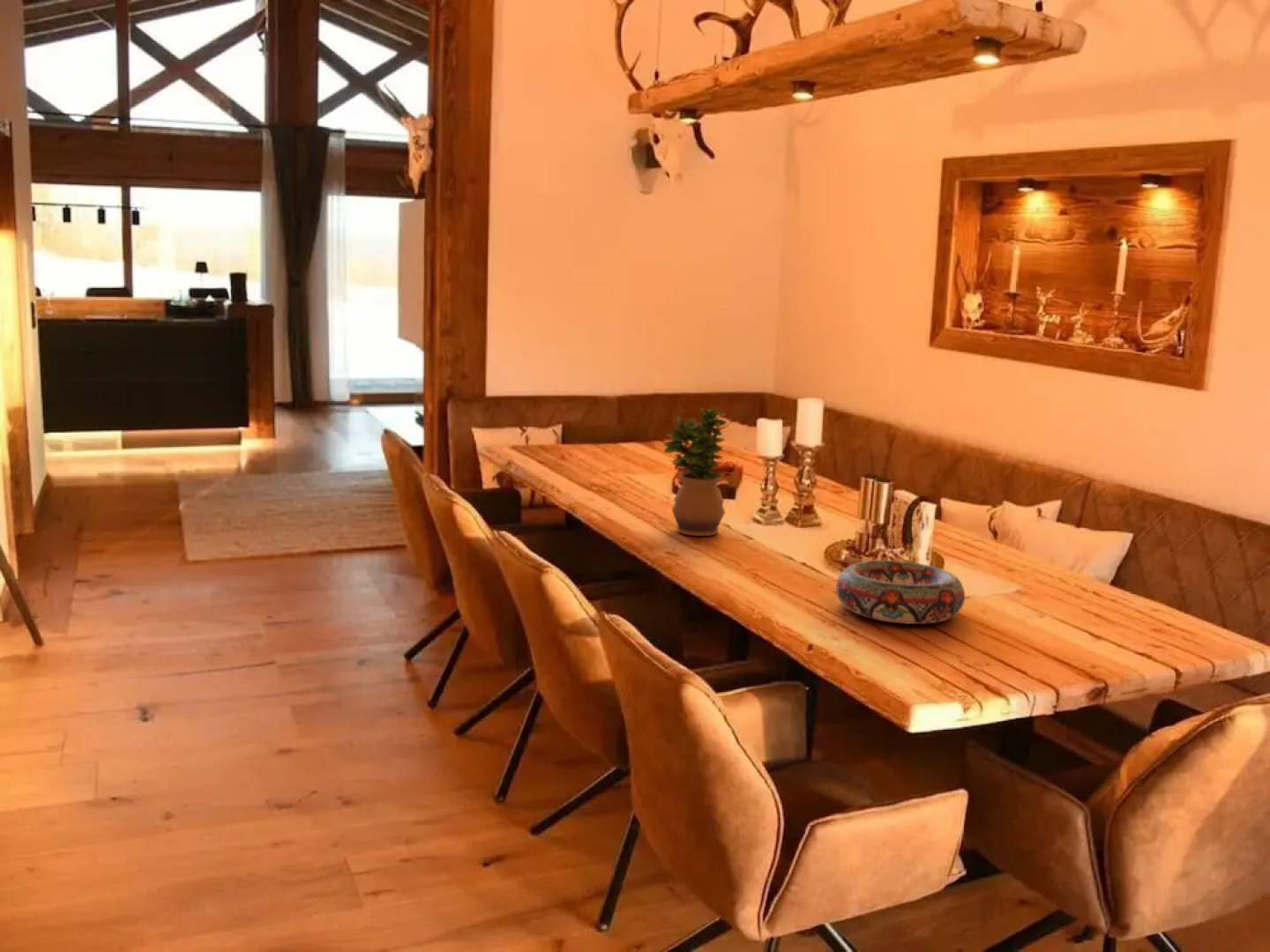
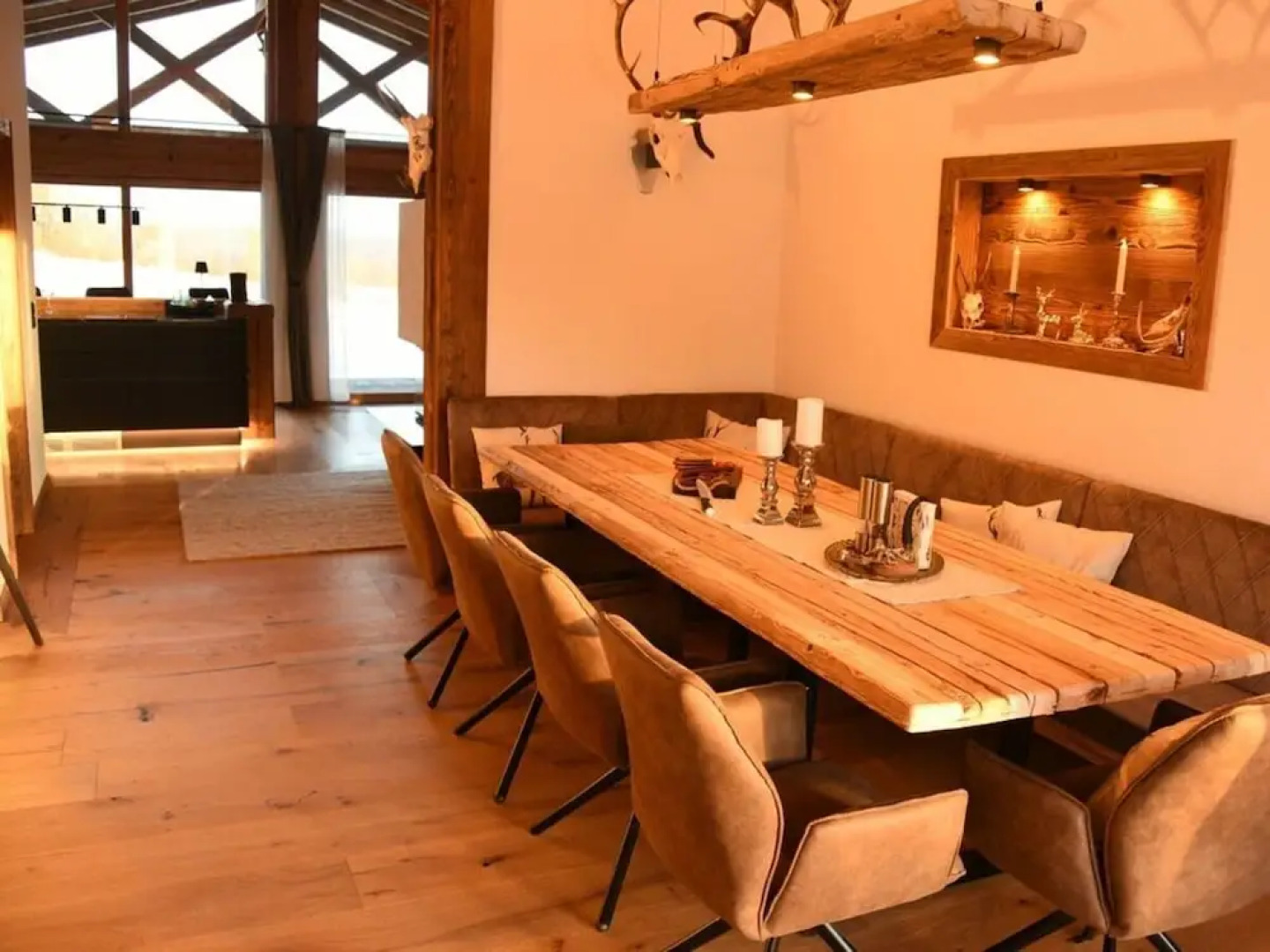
- potted plant (696, 468)
- decorative bowl (900, 591)
